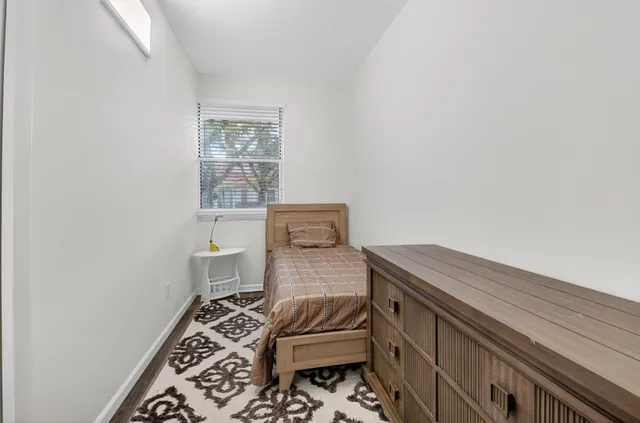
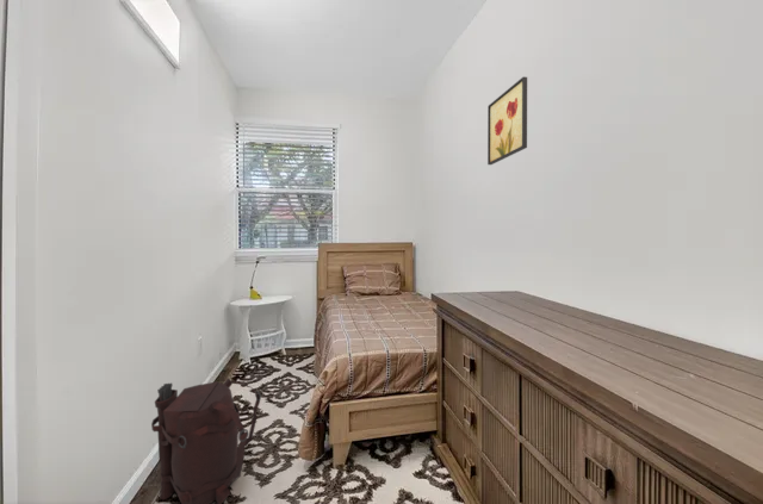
+ backpack (205, 434)
+ wall art (507, 124)
